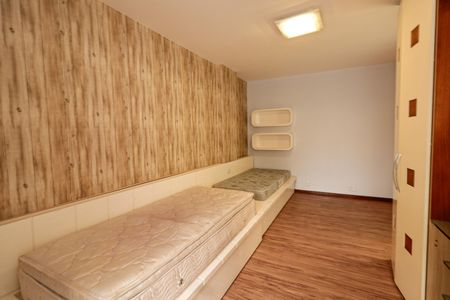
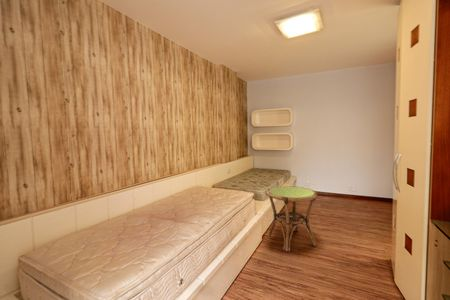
+ side table (291, 215)
